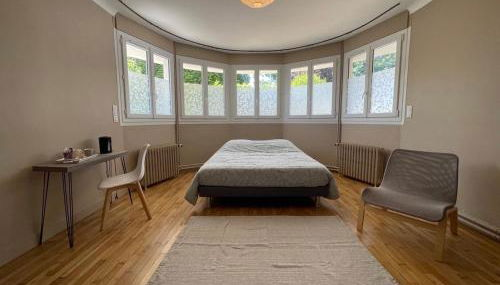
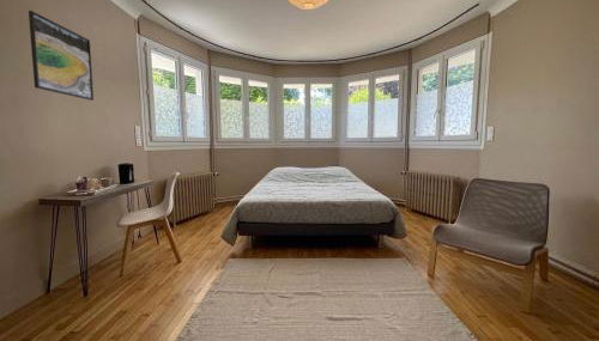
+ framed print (65, 61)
